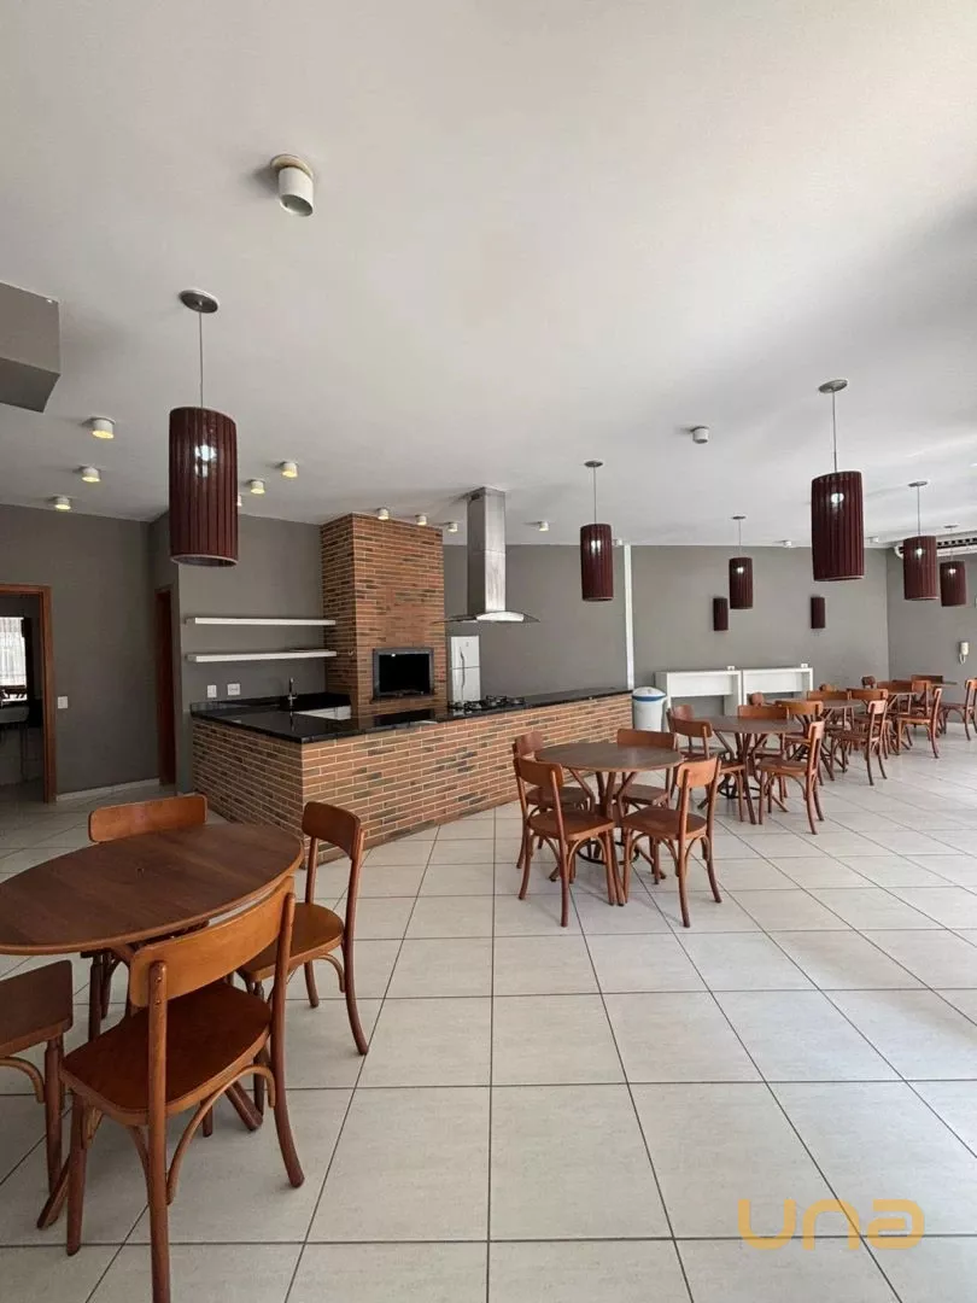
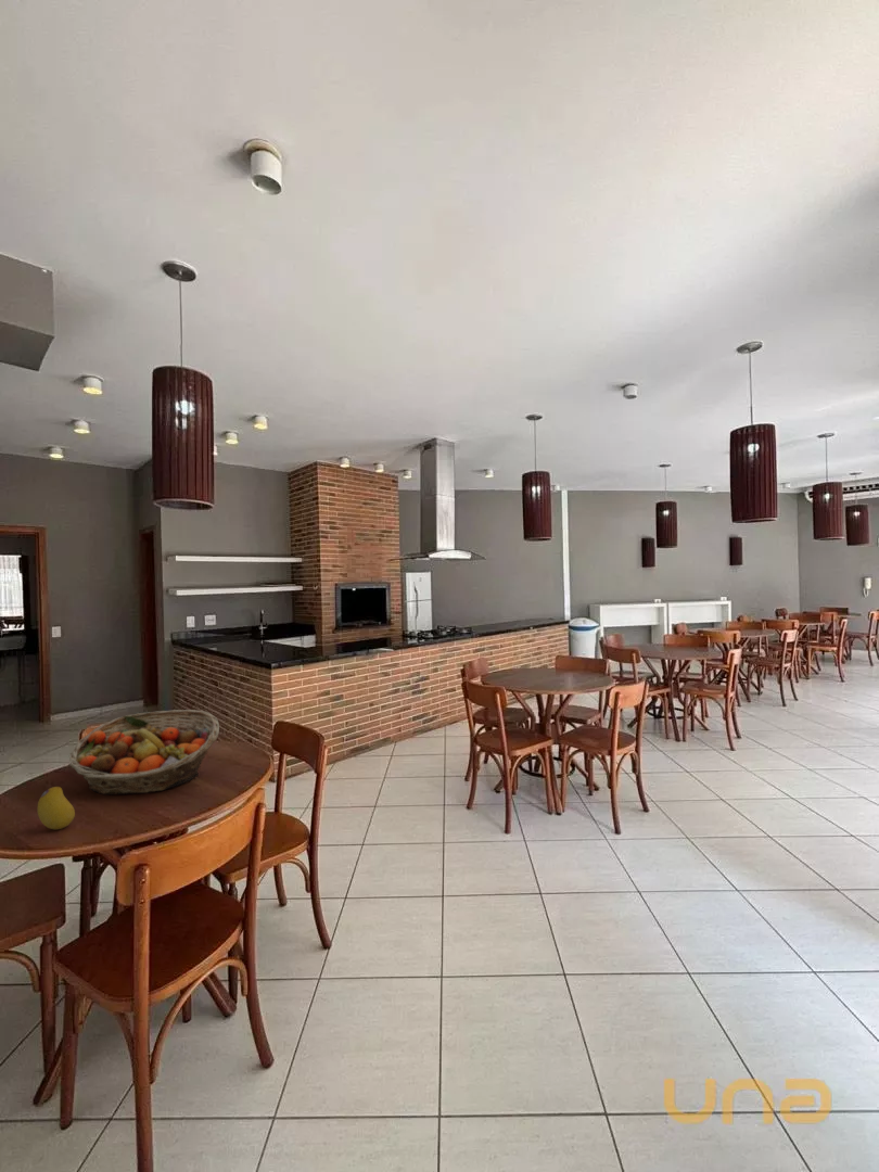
+ fruit basket (148, 750)
+ fruit (56, 807)
